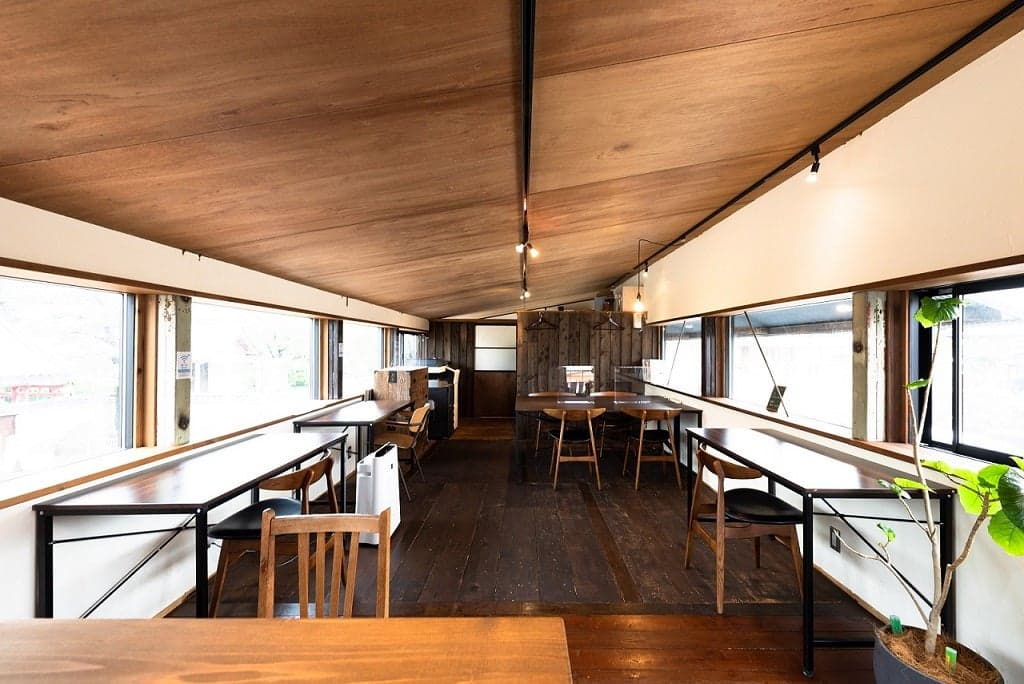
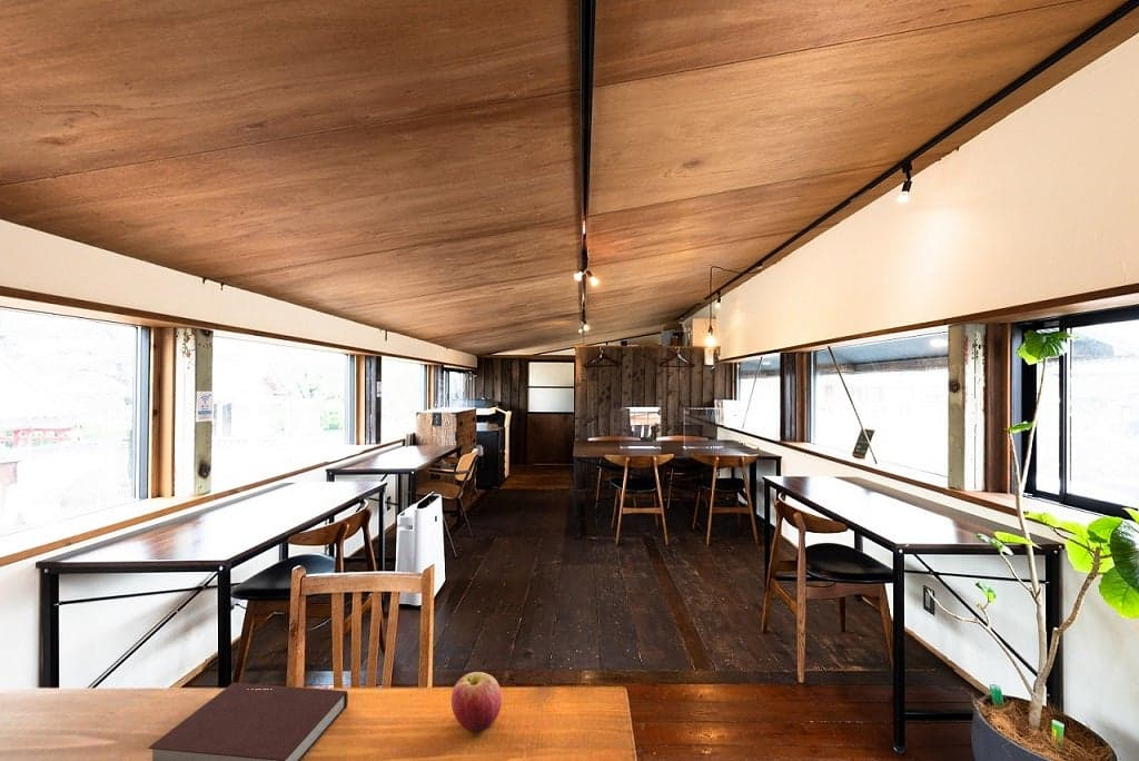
+ apple (476, 699)
+ notebook (256, 724)
